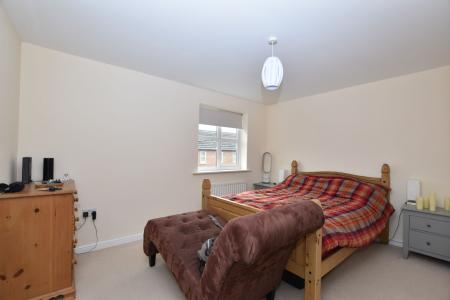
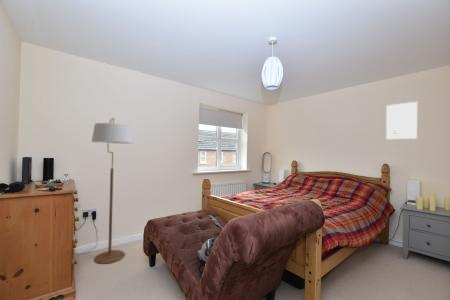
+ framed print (401, 121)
+ floor lamp (111, 186)
